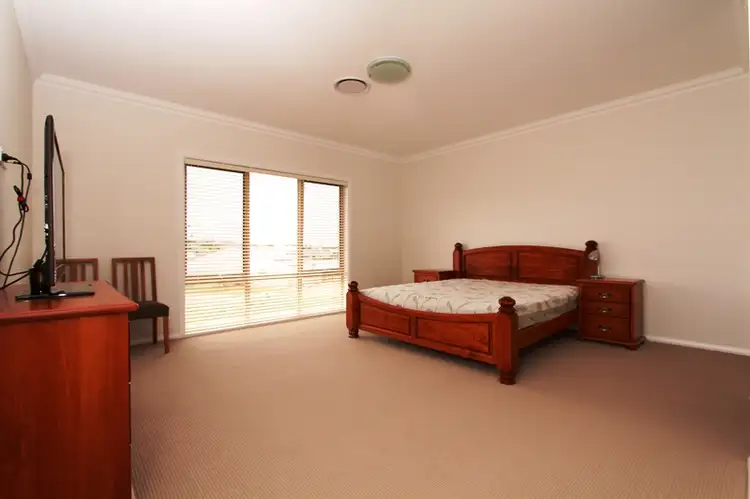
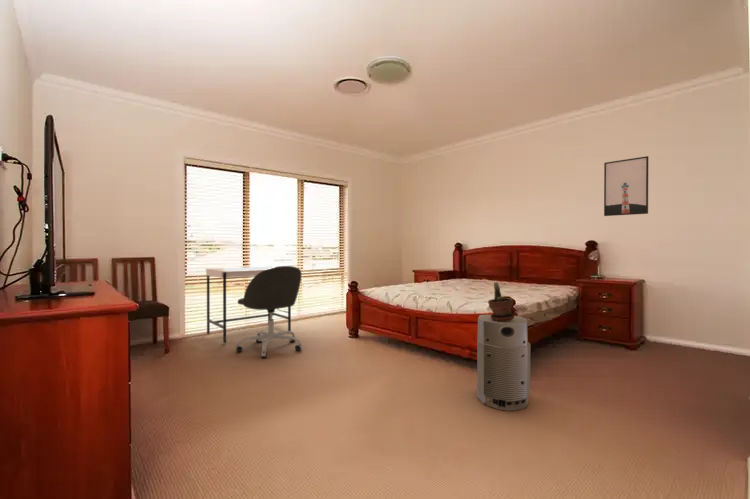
+ desk (249, 316)
+ potted plant (501, 301)
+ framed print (625, 187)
+ air purifier (502, 359)
+ office chair (270, 306)
